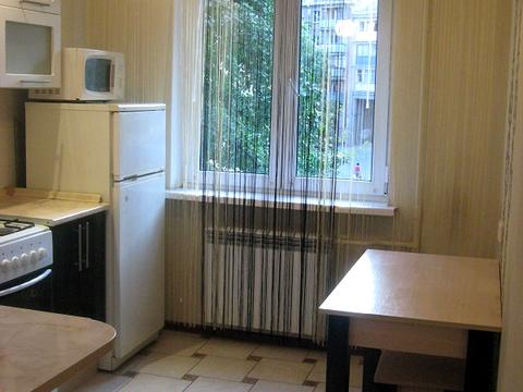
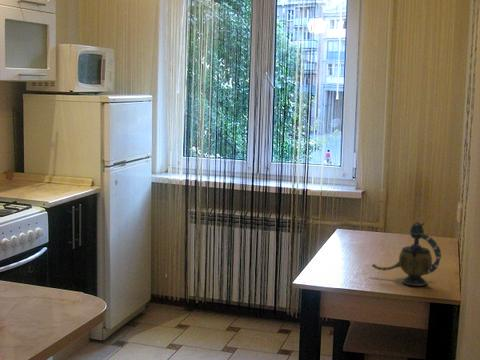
+ teapot (406, 251)
